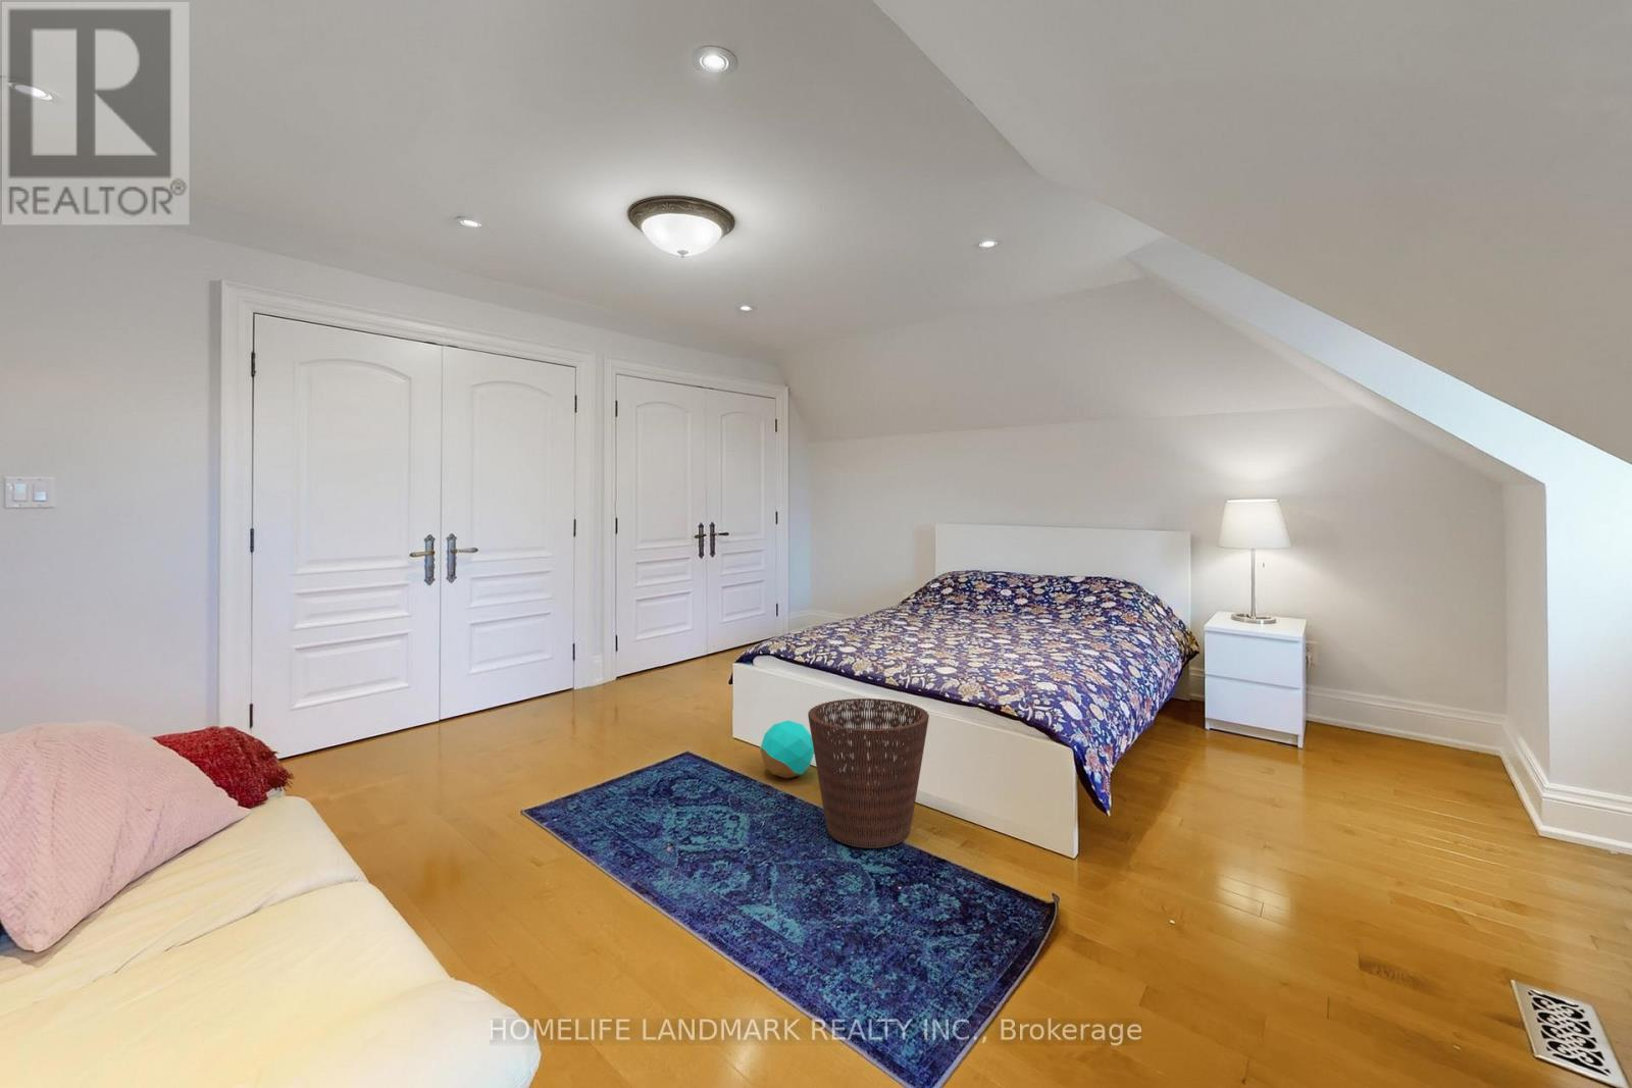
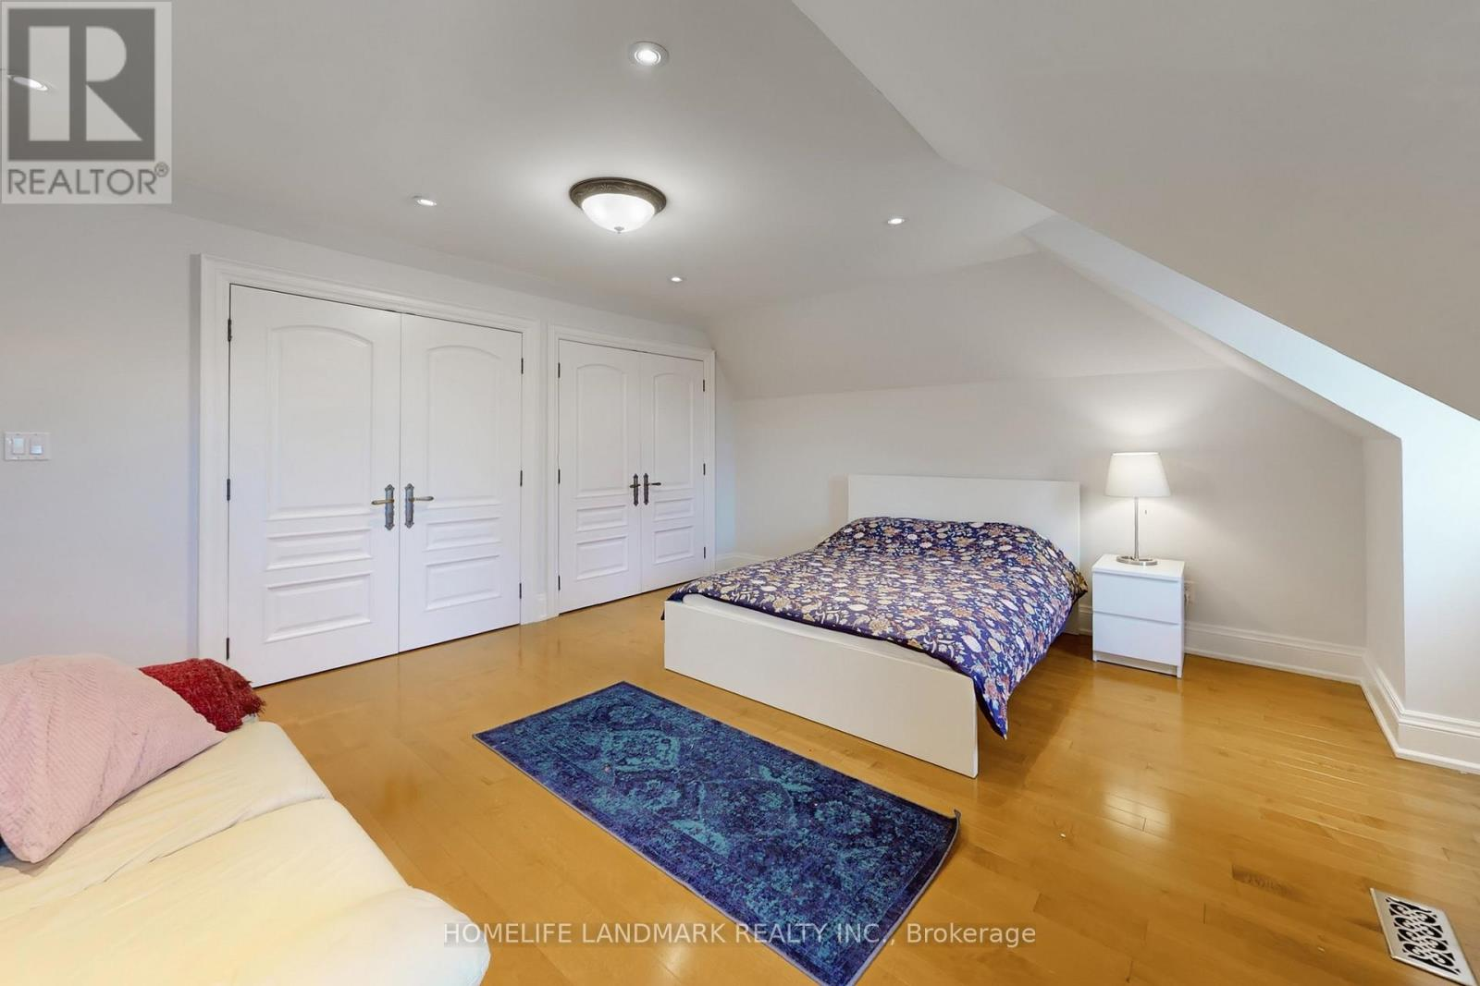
- ball (787, 748)
- basket (868, 770)
